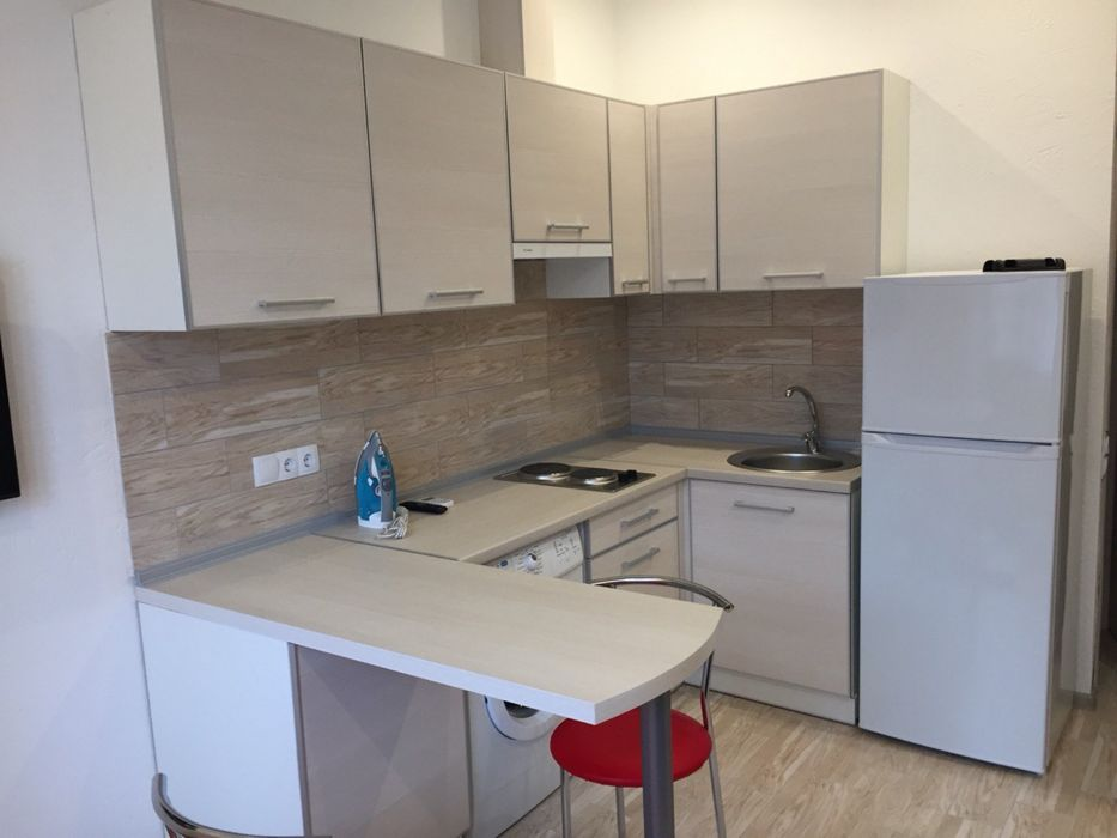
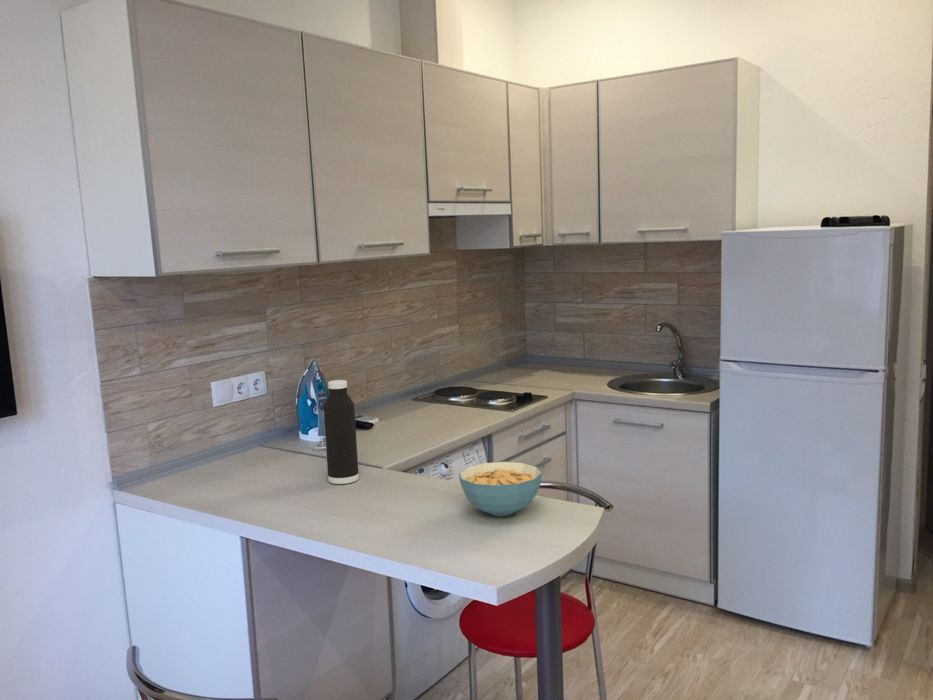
+ water bottle (340, 431)
+ cereal bowl (500, 492)
